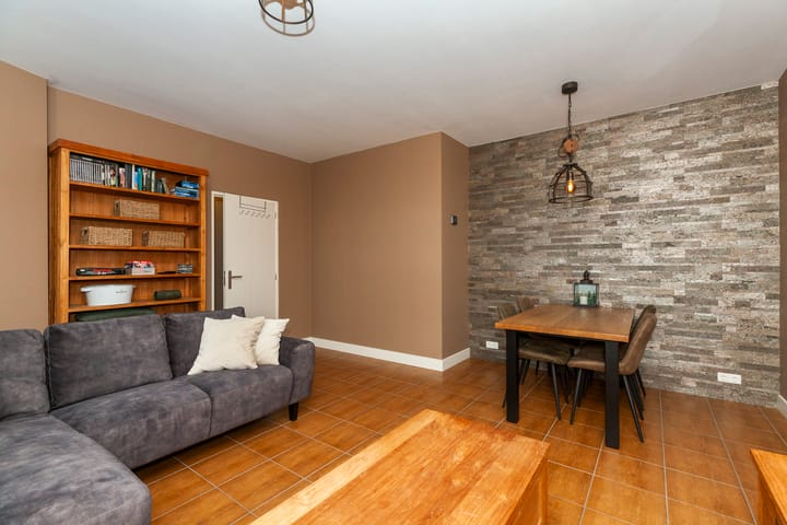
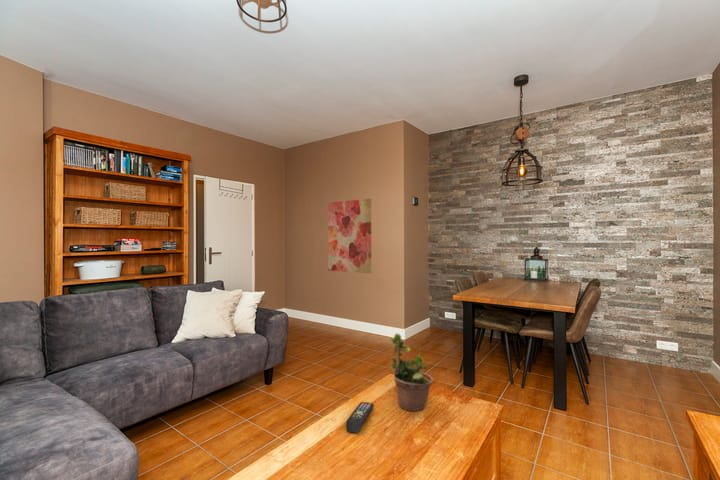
+ potted plant (412, 367)
+ remote control (360, 414)
+ wall art (348, 236)
